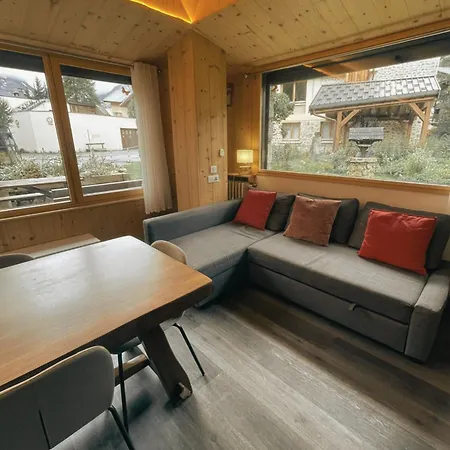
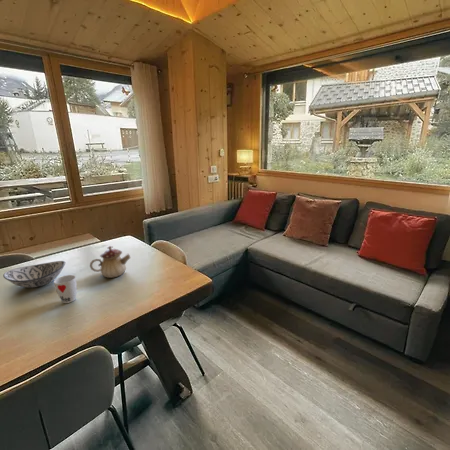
+ decorative bowl (37, 275)
+ cup (67, 289)
+ teapot (110, 260)
